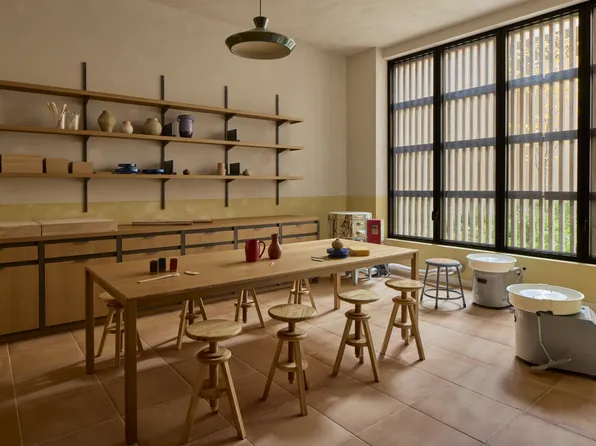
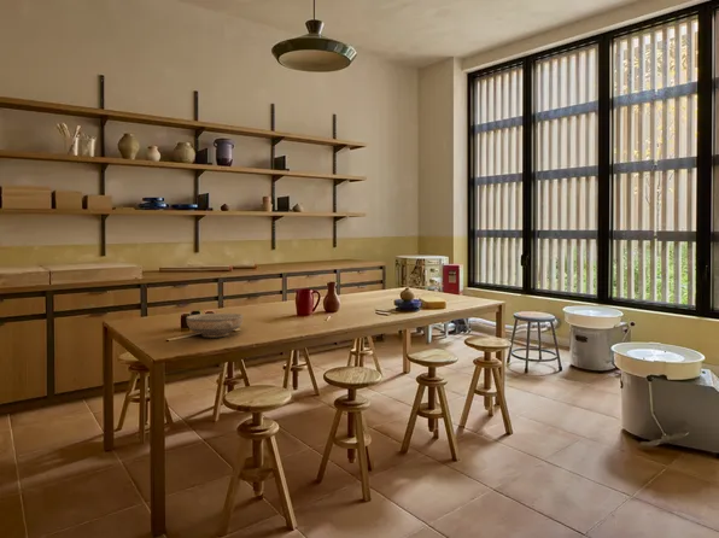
+ ceramic bowl (215, 324)
